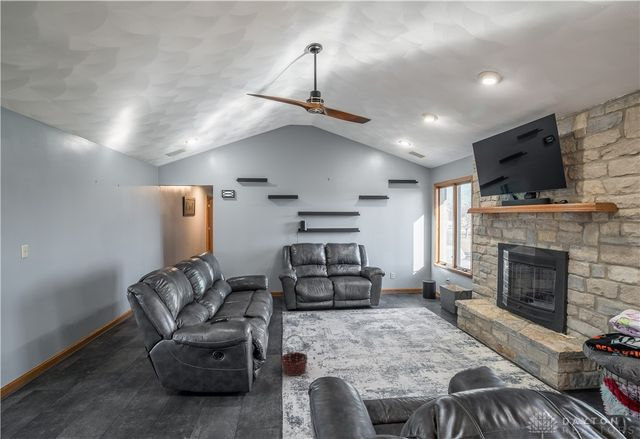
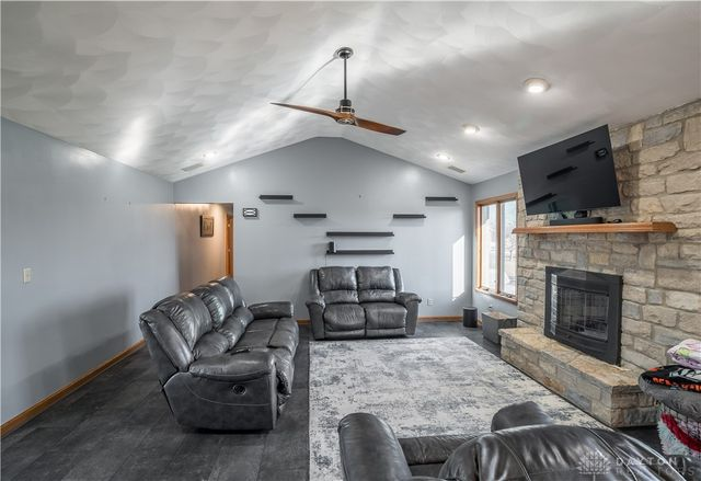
- basket (294, 352)
